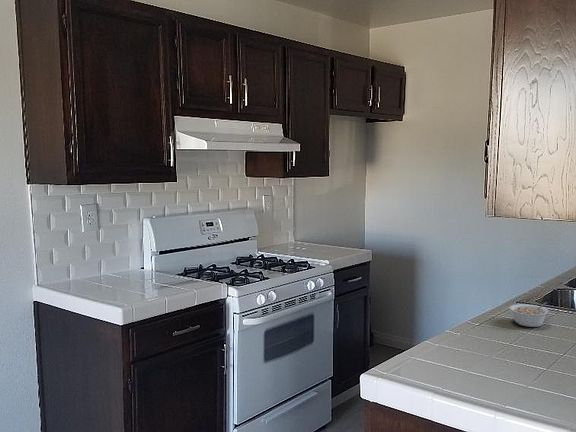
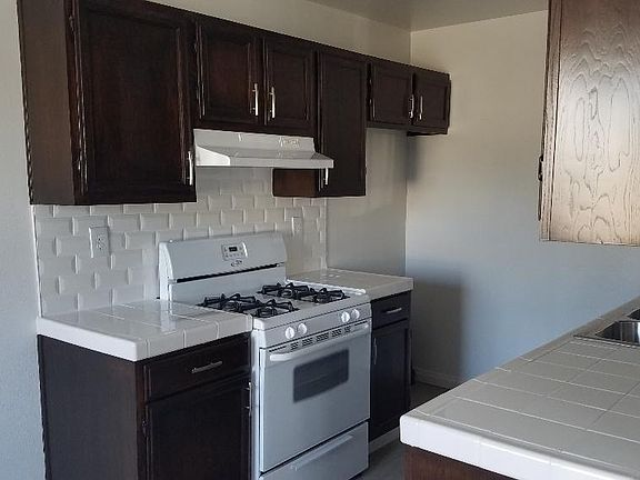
- legume (528, 314)
